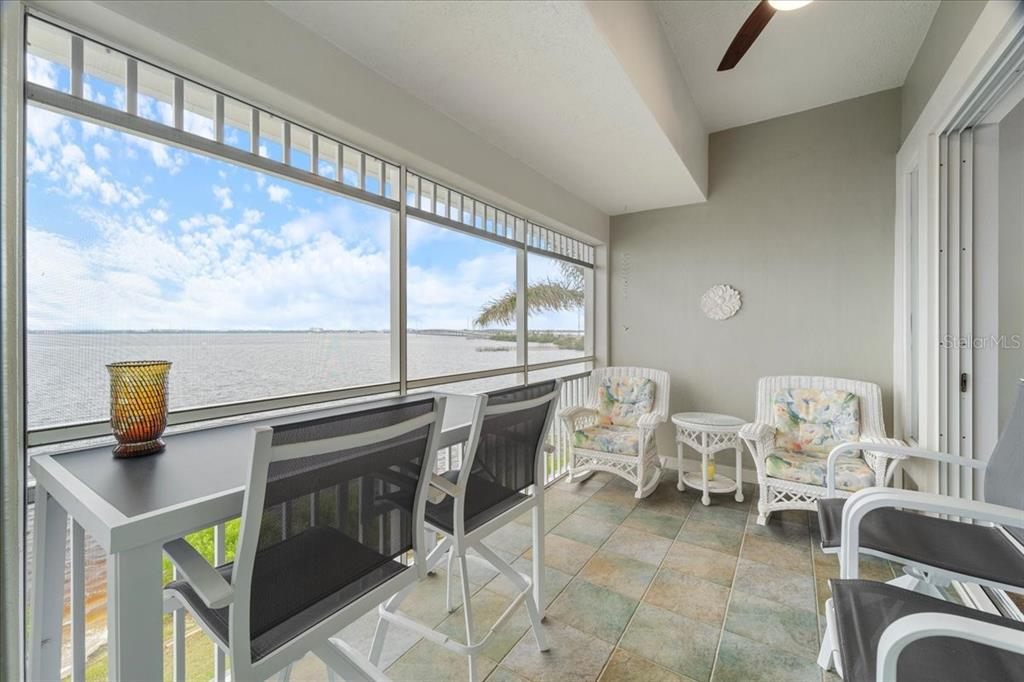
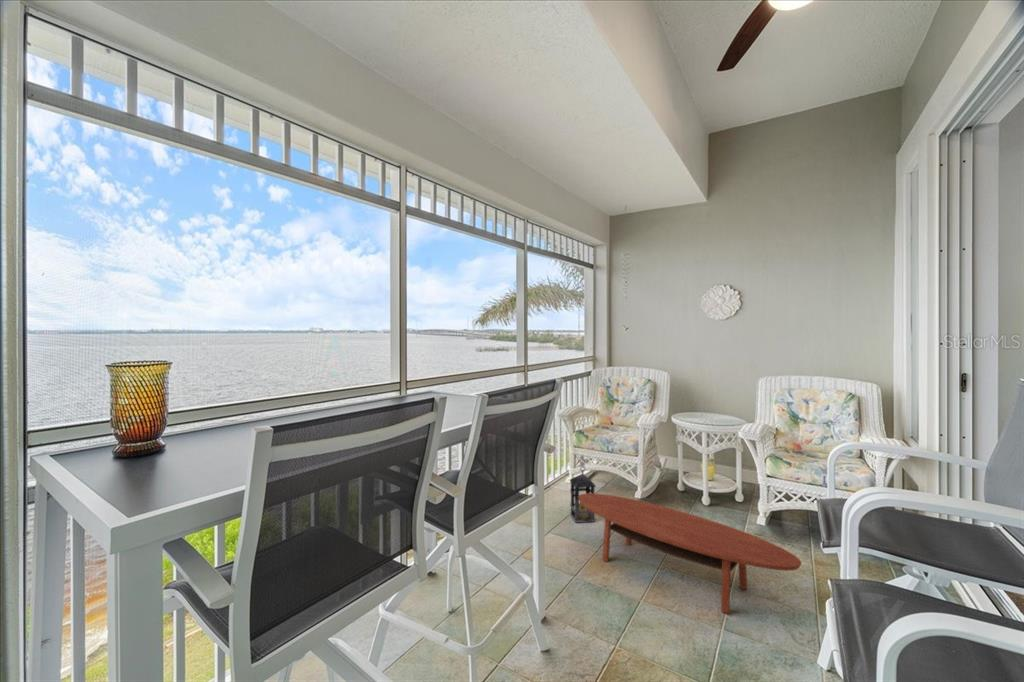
+ lantern (582, 486)
+ coffee table (670, 548)
